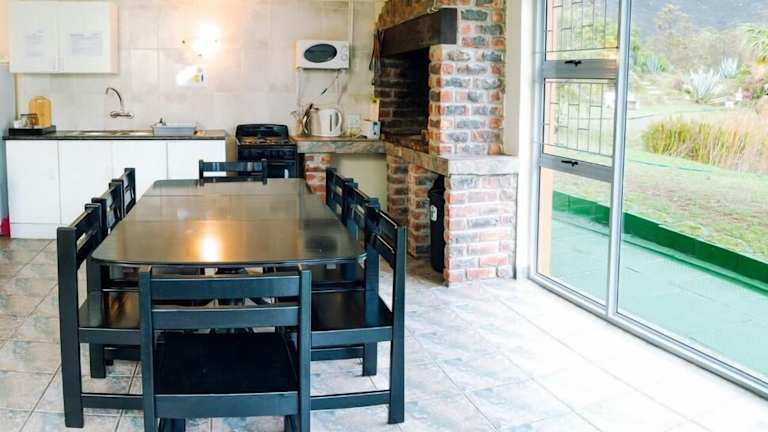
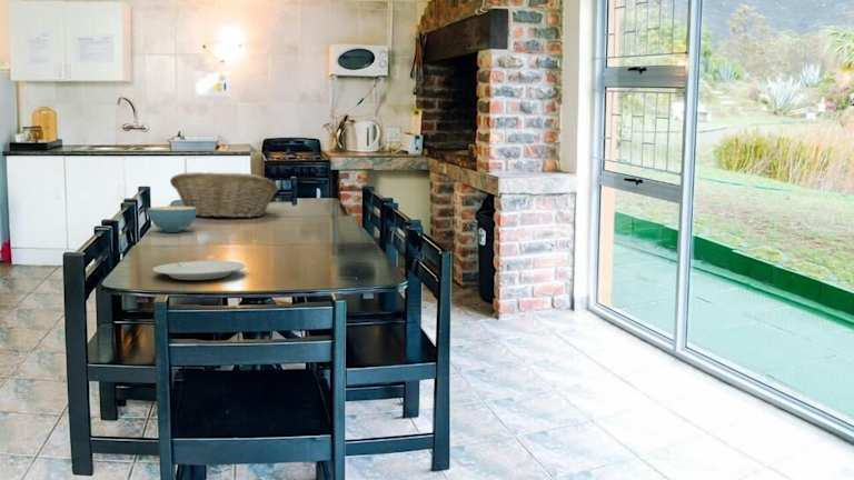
+ cereal bowl (172, 219)
+ chinaware (199, 270)
+ fruit basket (225, 193)
